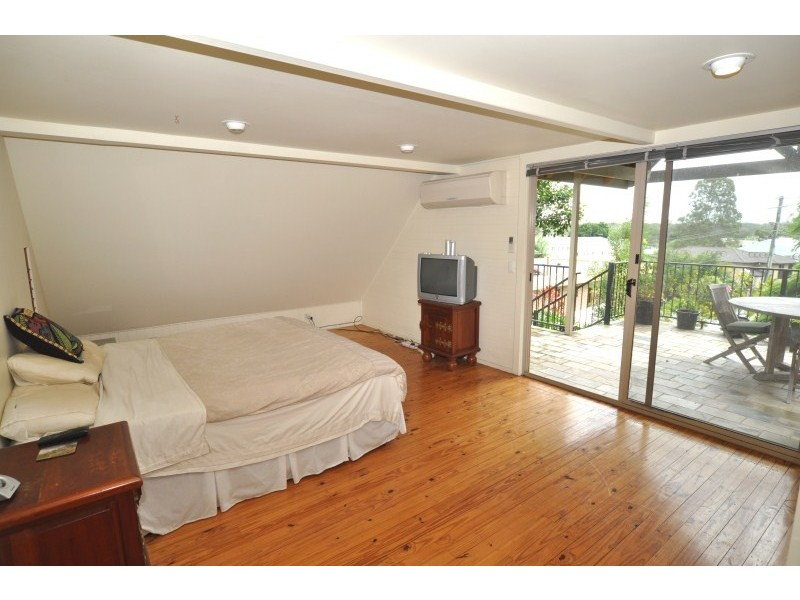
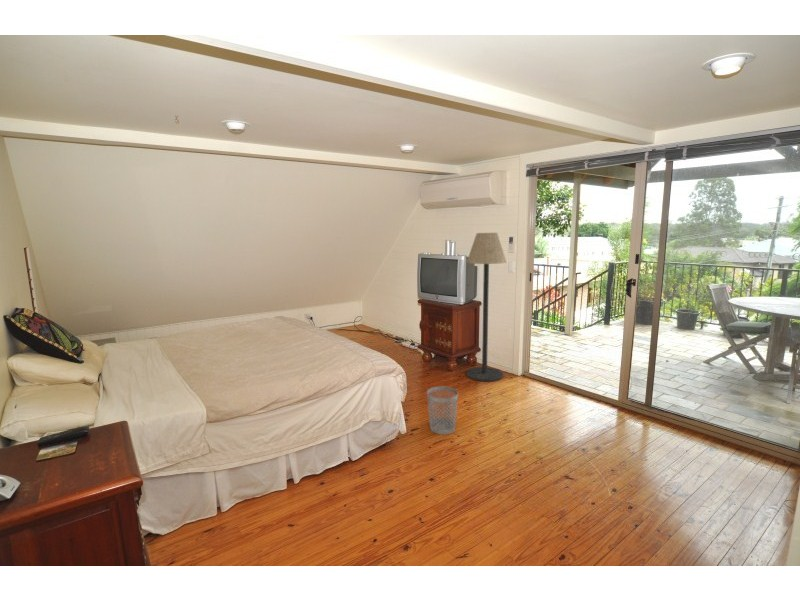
+ wastebasket (442, 410)
+ floor lamp (485, 305)
